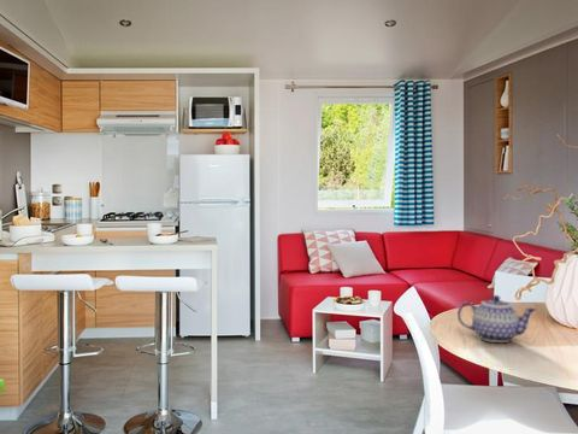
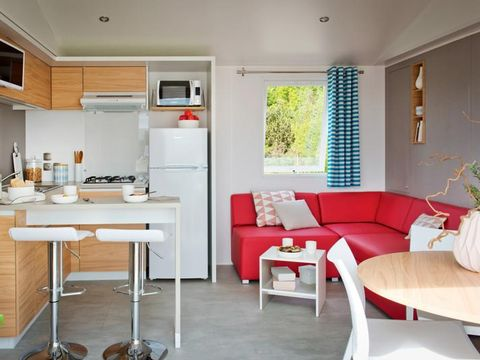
- teapot (495, 317)
